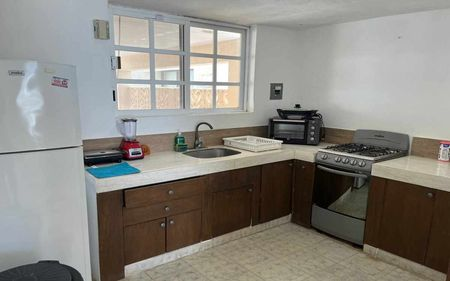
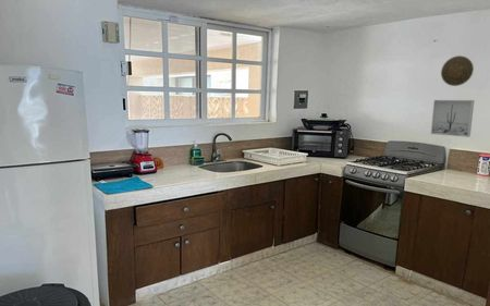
+ wall art (451, 118)
+ decorative plate (456, 71)
